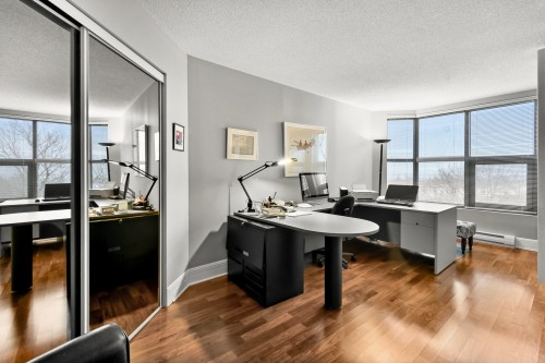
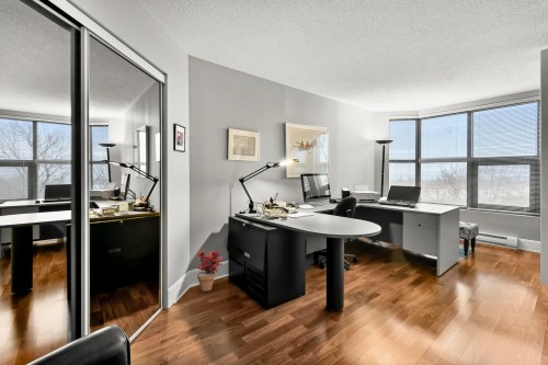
+ potted plant (208, 269)
